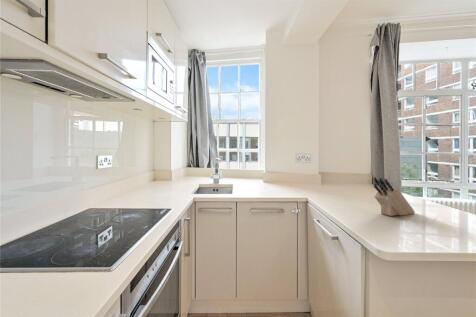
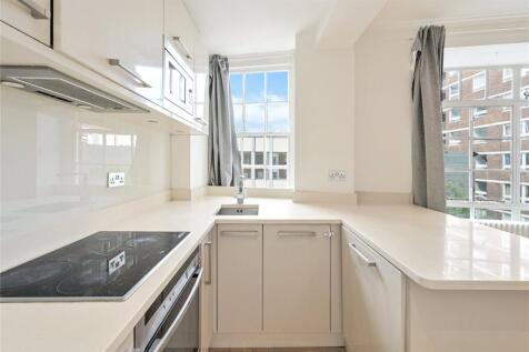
- knife block (392, 195)
